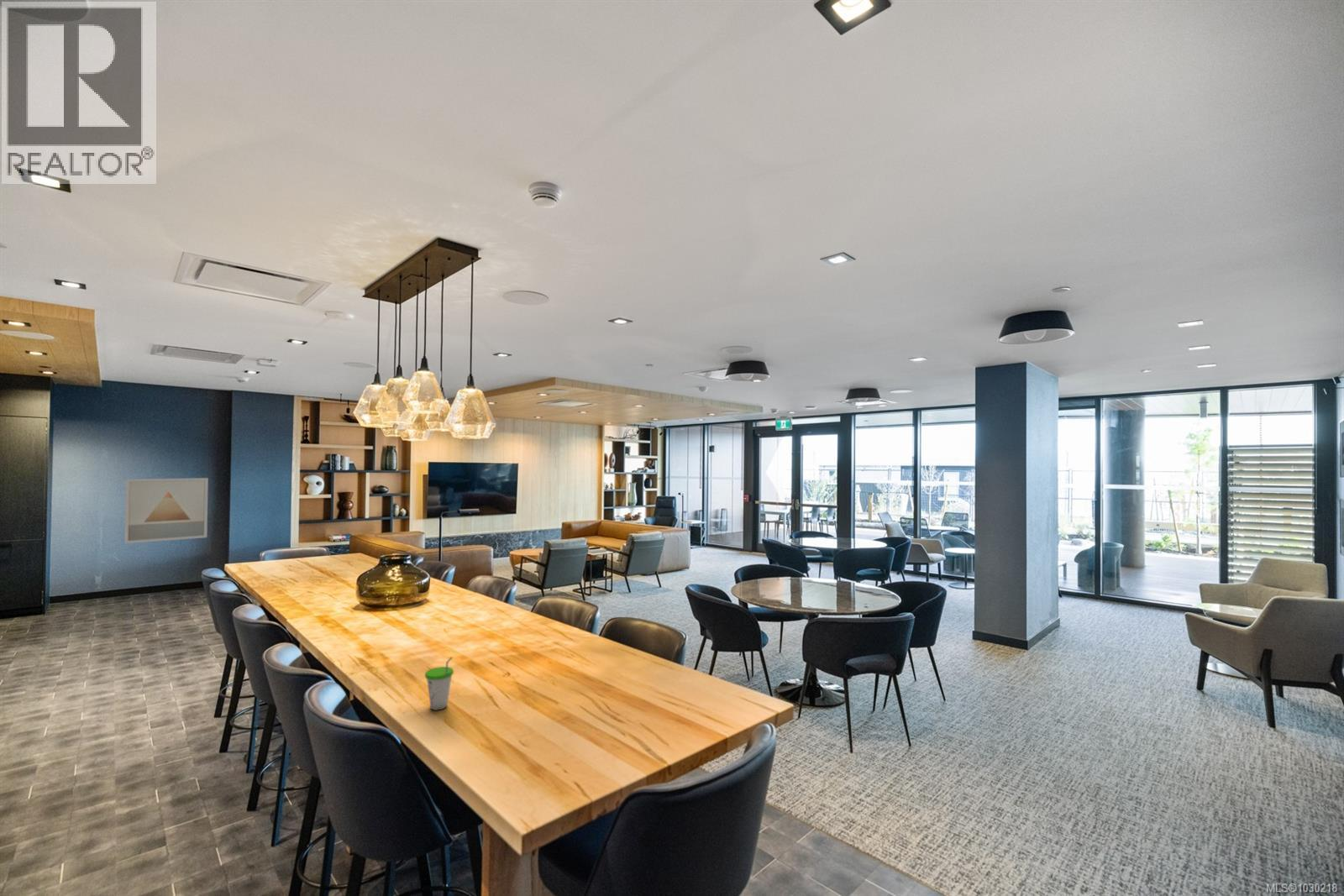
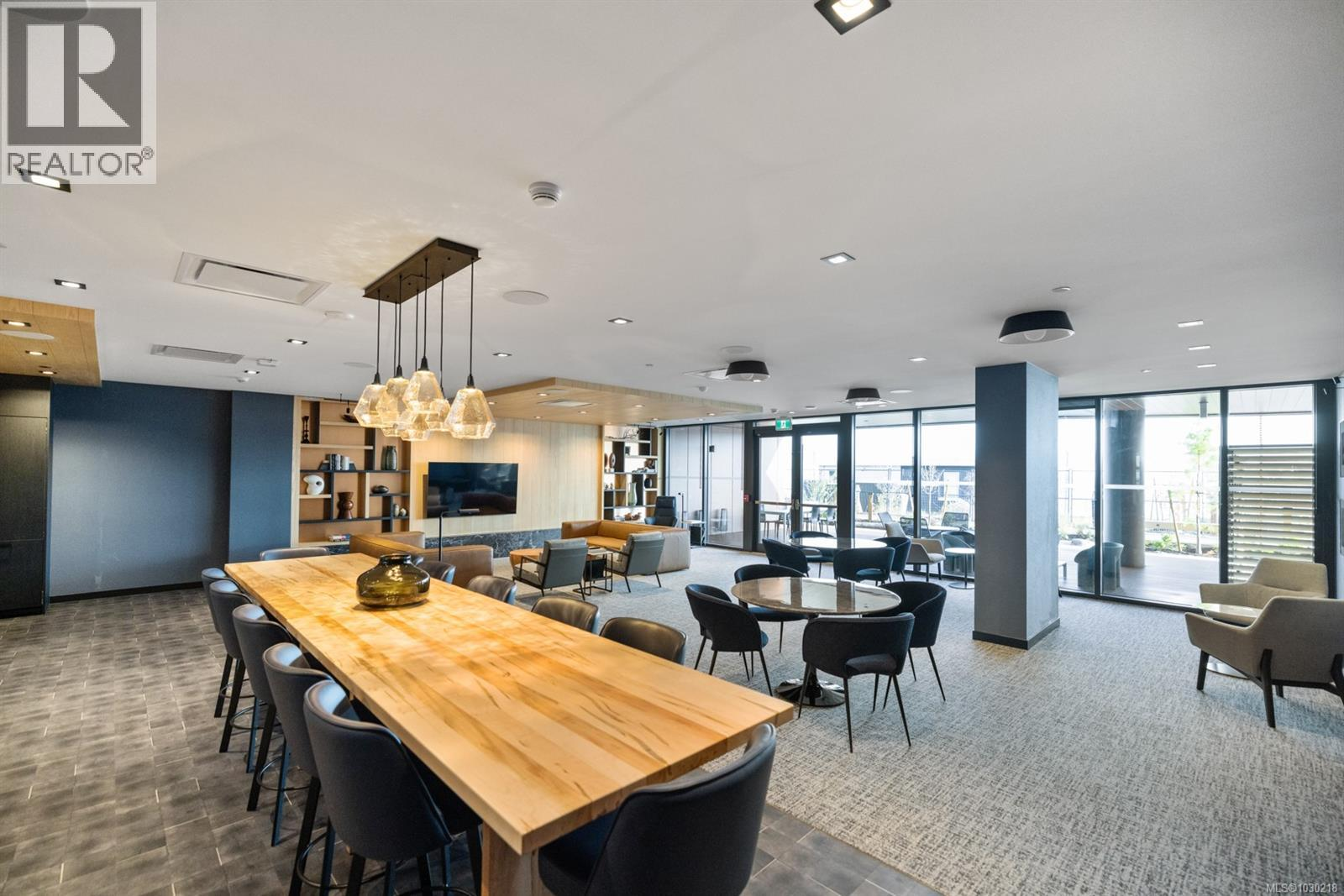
- wall art (167, 509)
- cup (438, 681)
